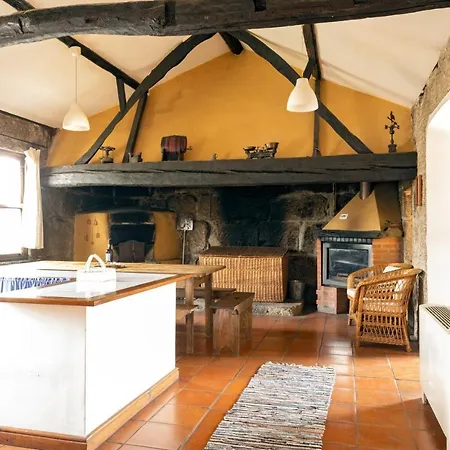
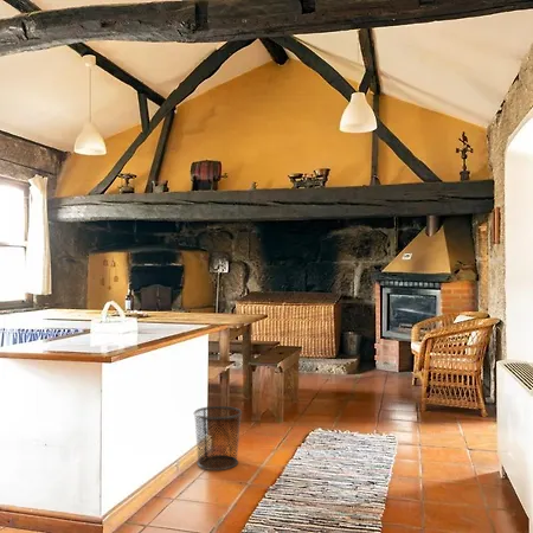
+ waste bin (217, 437)
